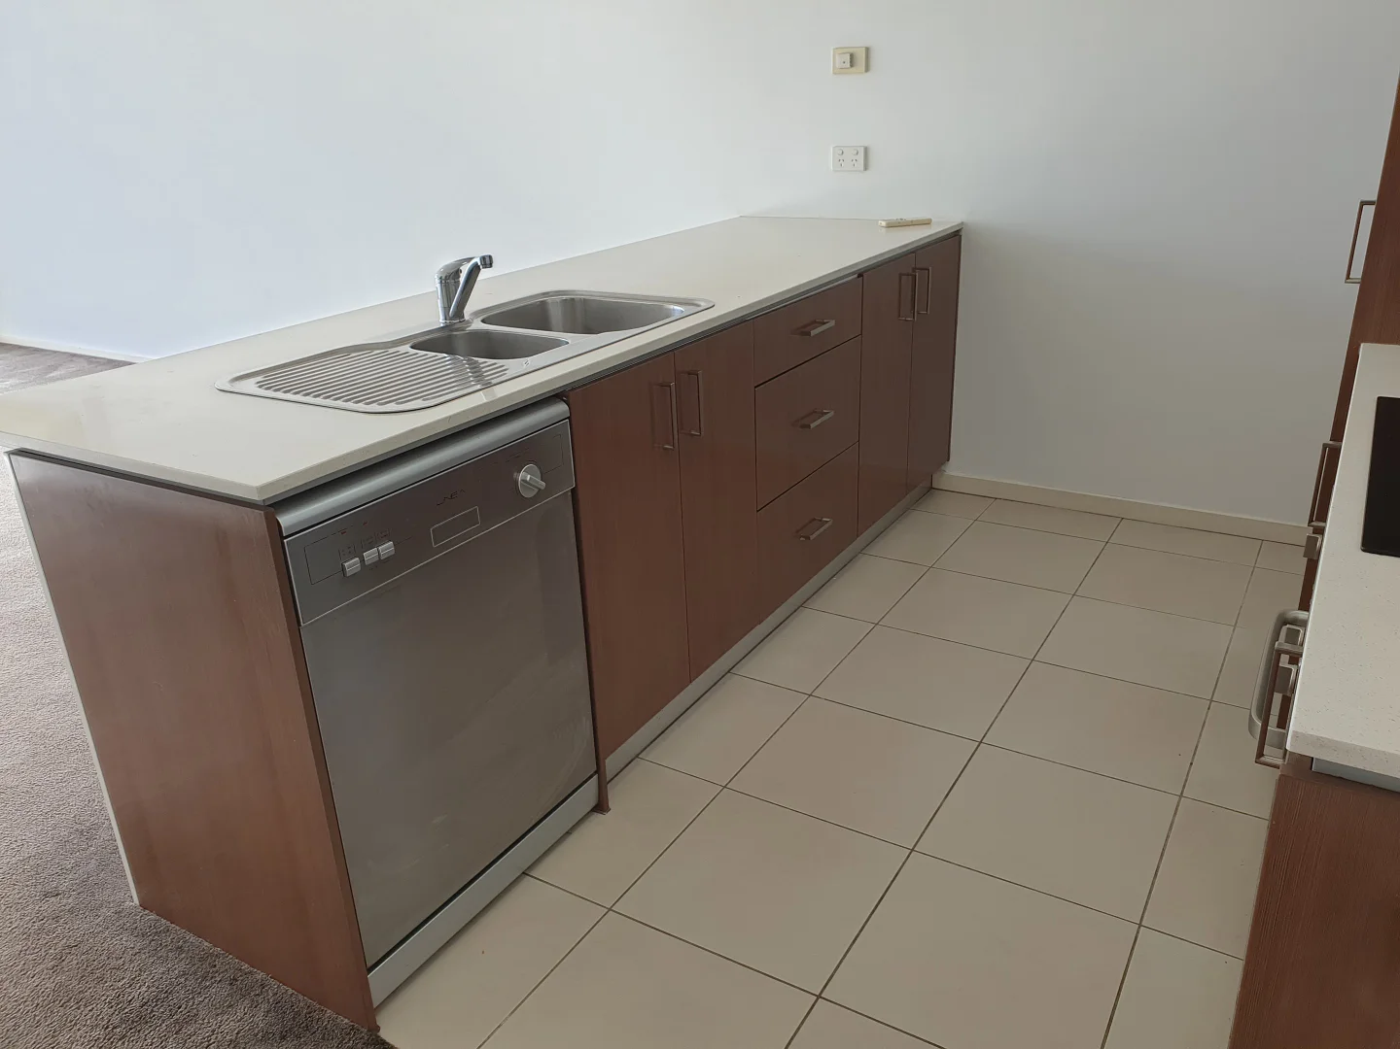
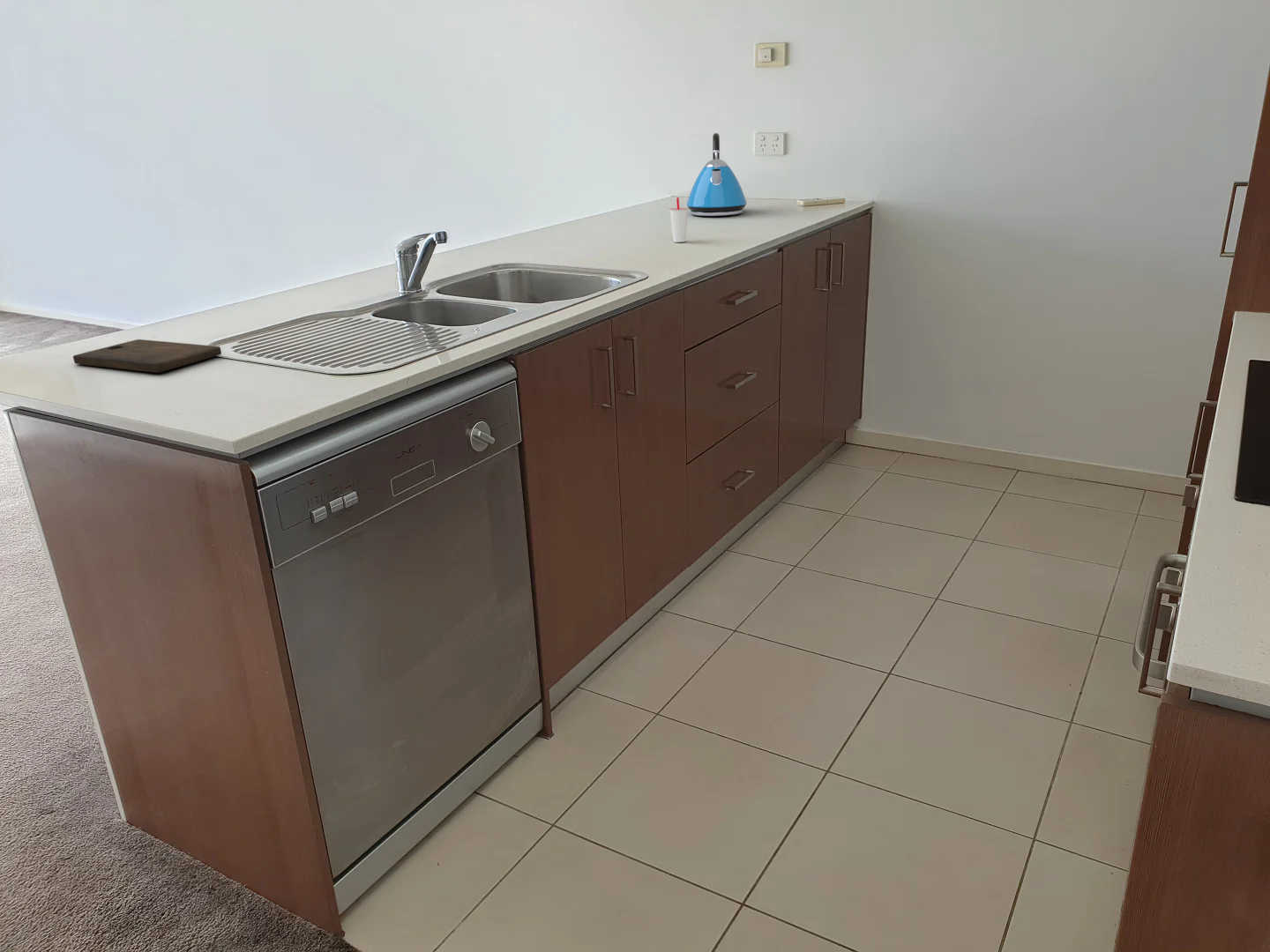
+ kettle (716, 173)
+ cup (678, 219)
+ cutting board (147, 354)
